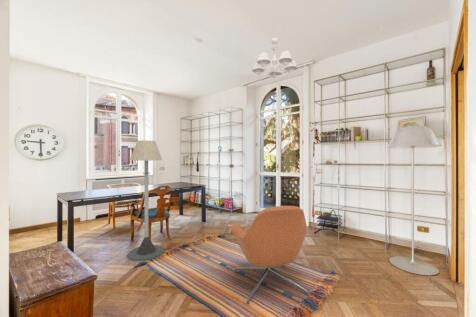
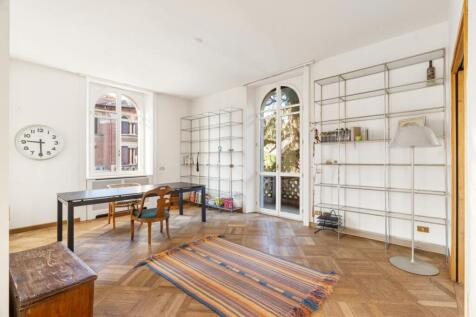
- chandelier (274, 57)
- armchair (269, 241)
- floor lamp (146, 197)
